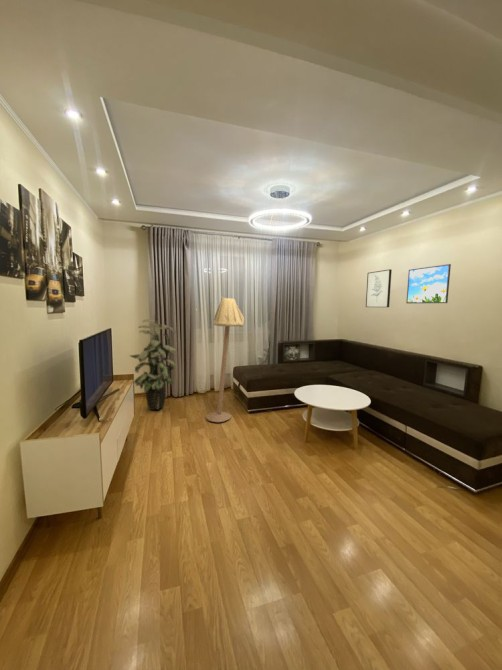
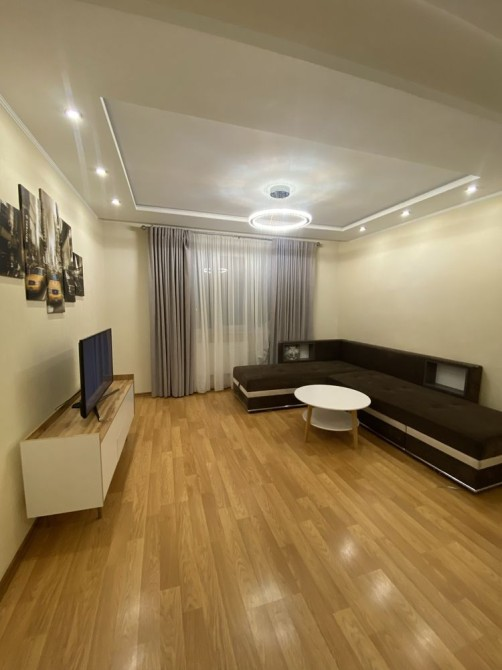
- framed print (426, 285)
- wall art (377, 289)
- floor lamp (225, 357)
- indoor plant (153, 364)
